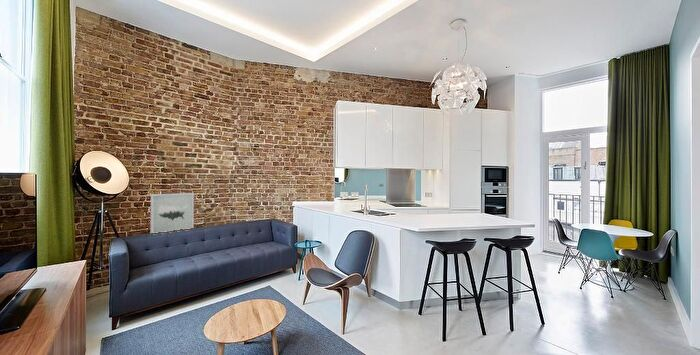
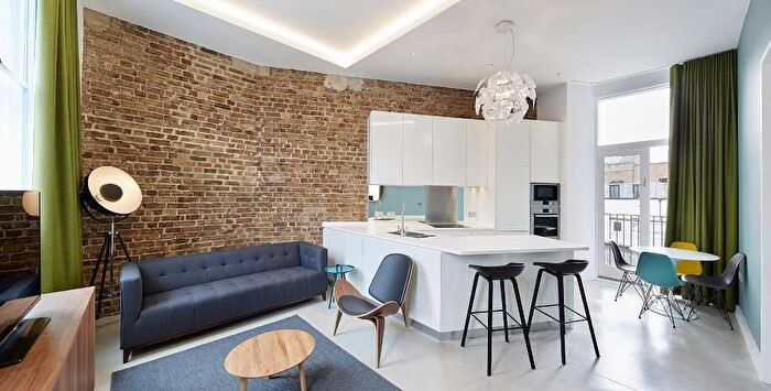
- wall art (173, 212)
